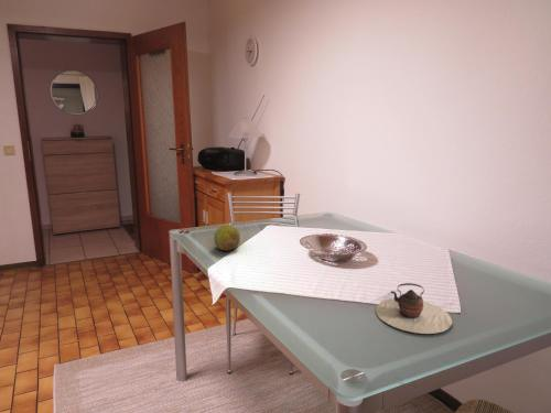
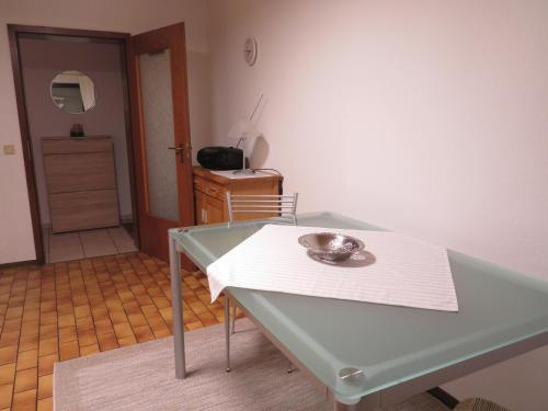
- fruit (227, 236)
- teapot (413, 298)
